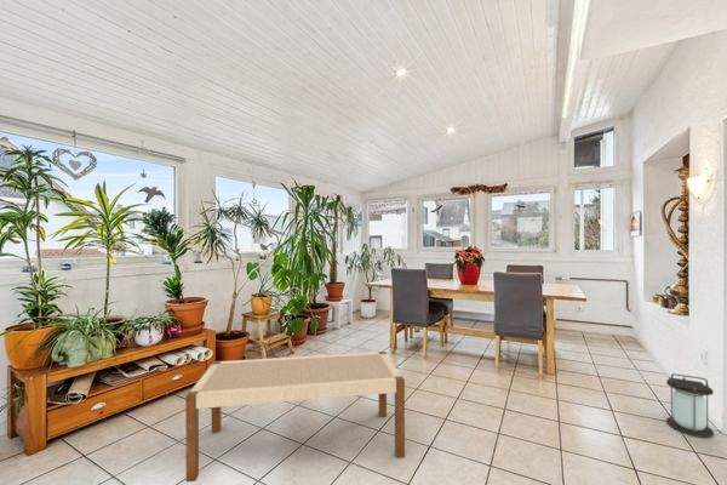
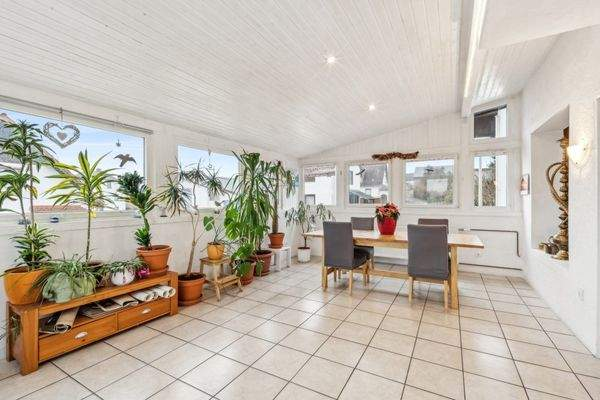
- lantern (688, 401)
- bench (302, 399)
